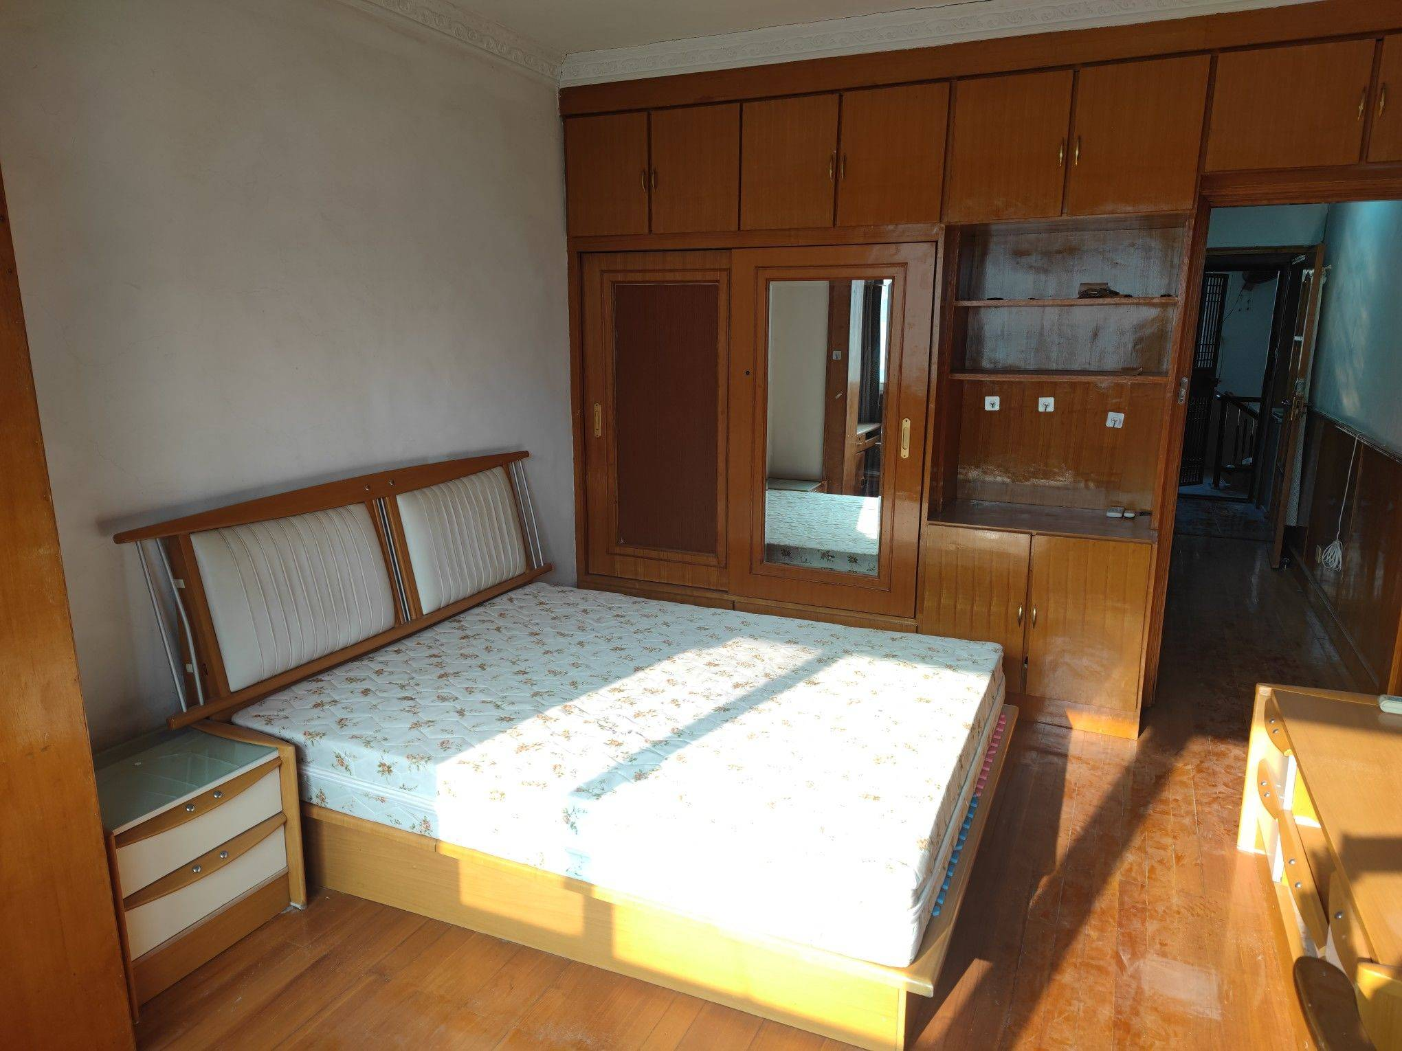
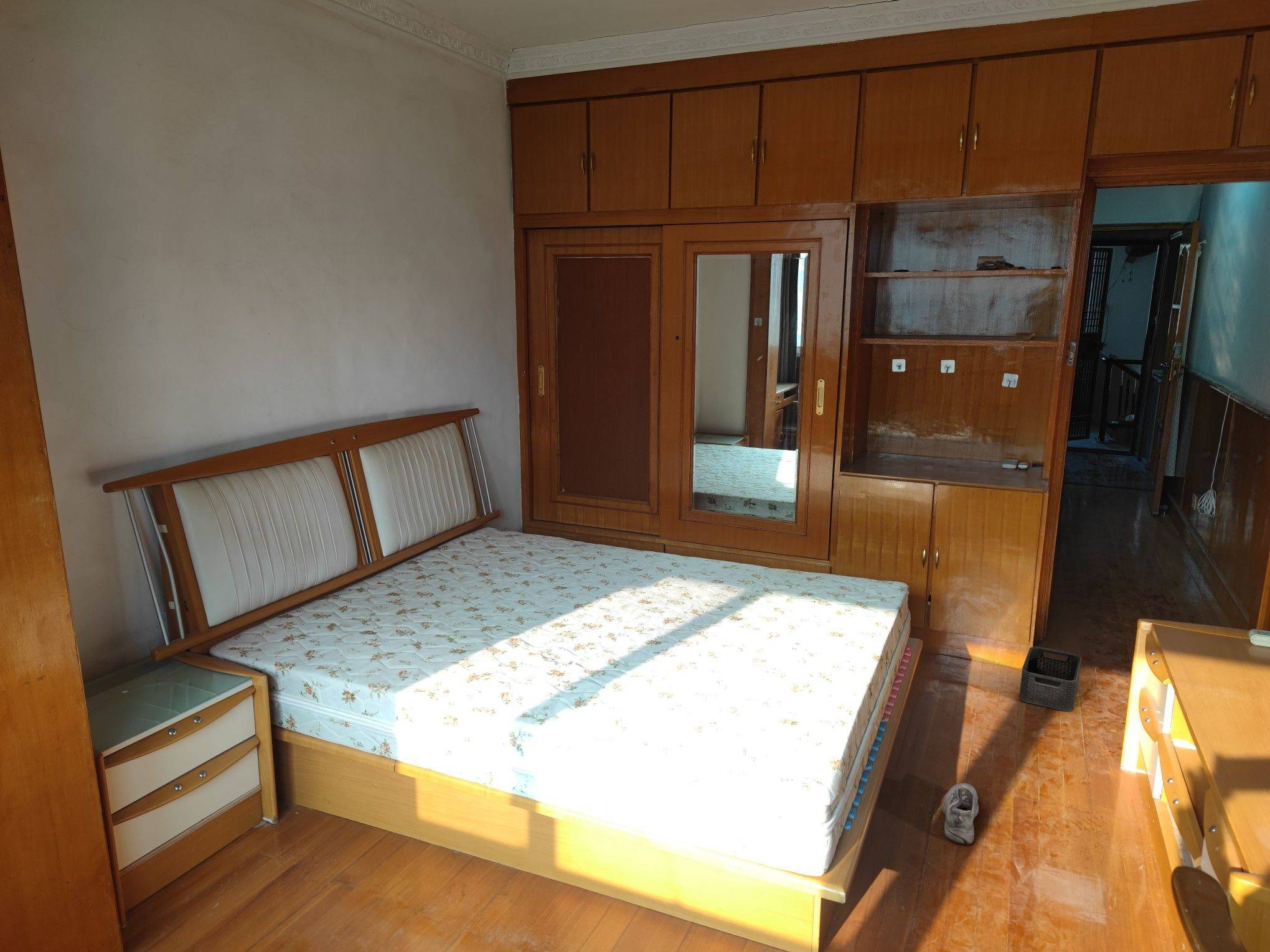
+ shoe (961, 801)
+ storage bin (1050, 678)
